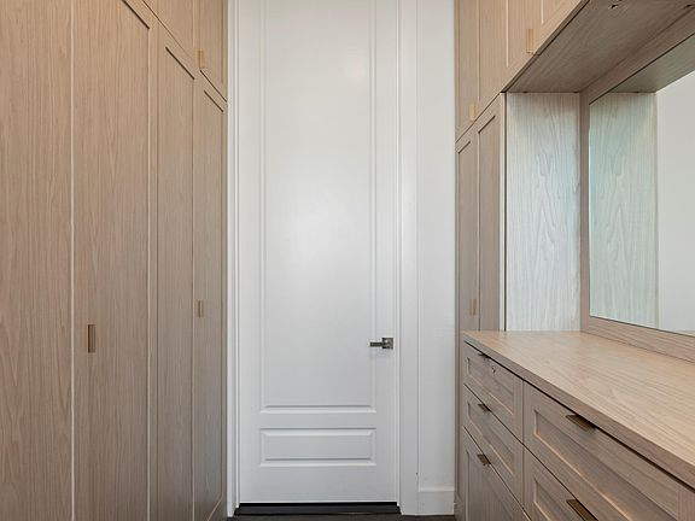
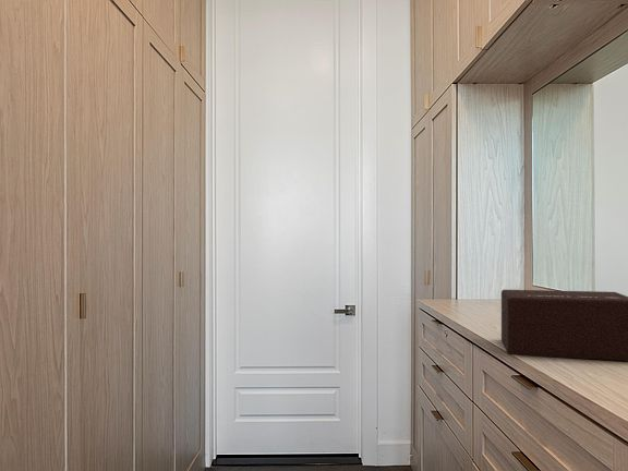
+ jewelry box (564, 321)
